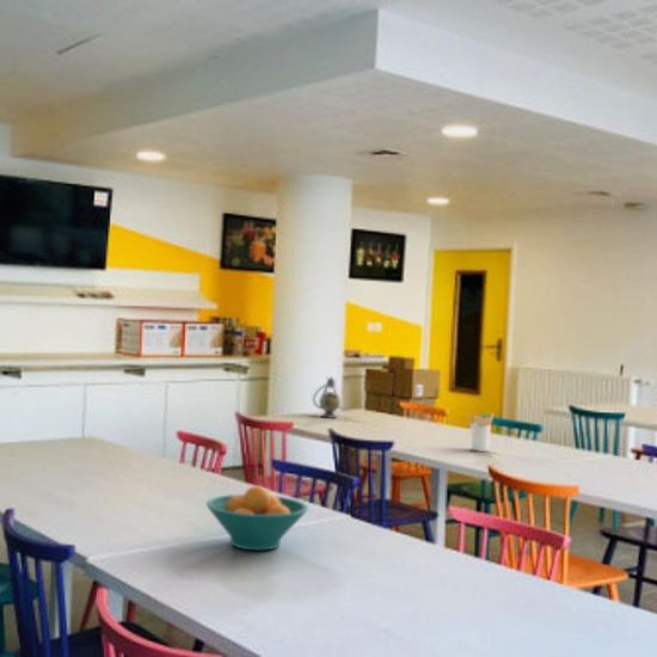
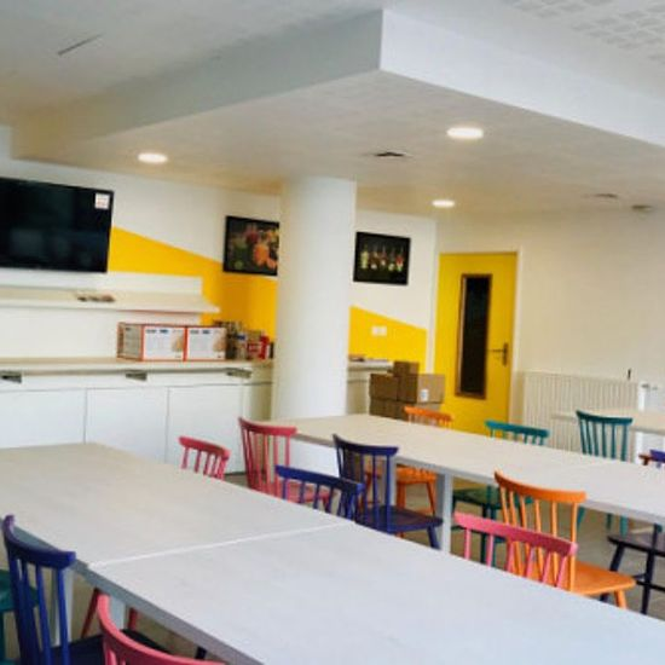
- fruit bowl (256, 515)
- teapot (334, 397)
- utensil holder (480, 431)
